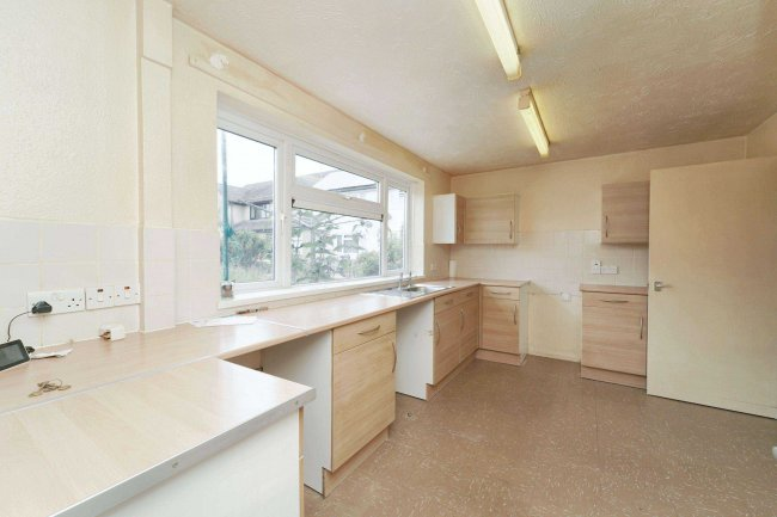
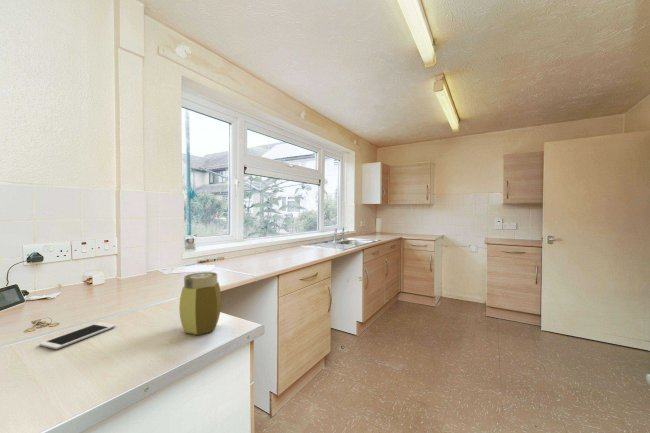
+ jar (201, 302)
+ cell phone (80, 334)
